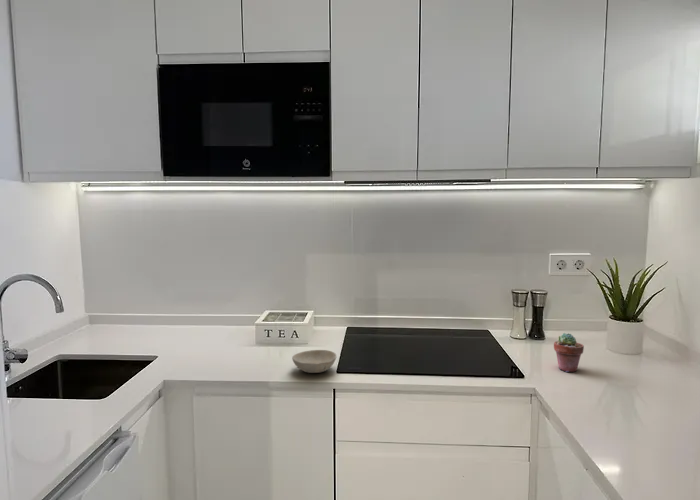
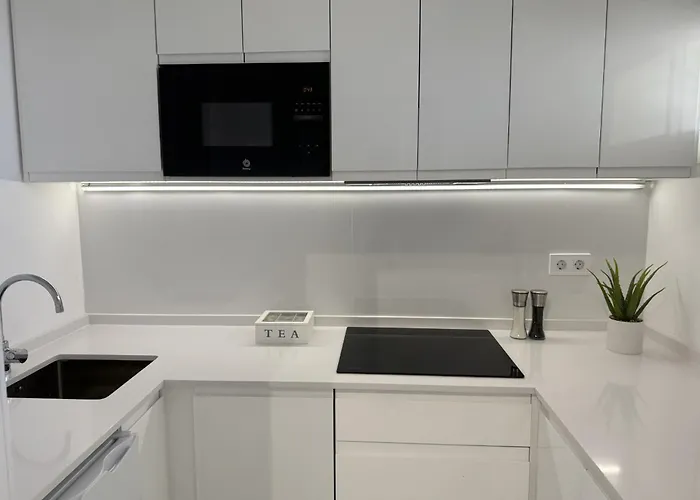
- bowl (314, 363)
- potted succulent (568, 351)
